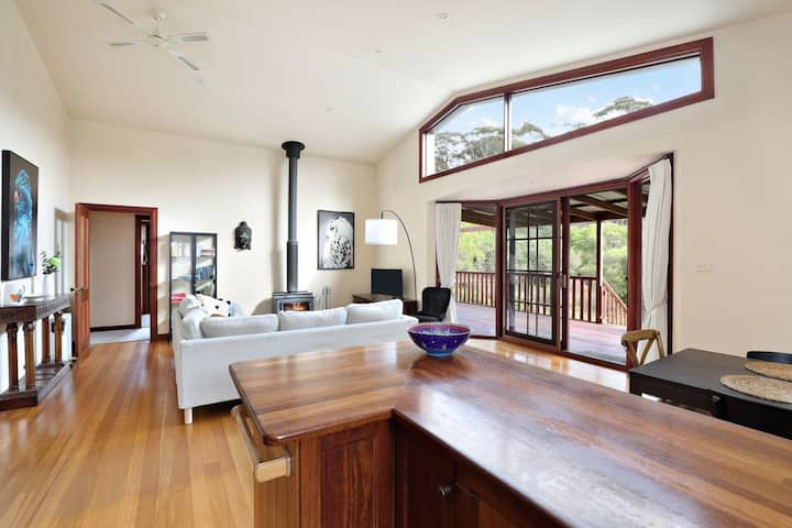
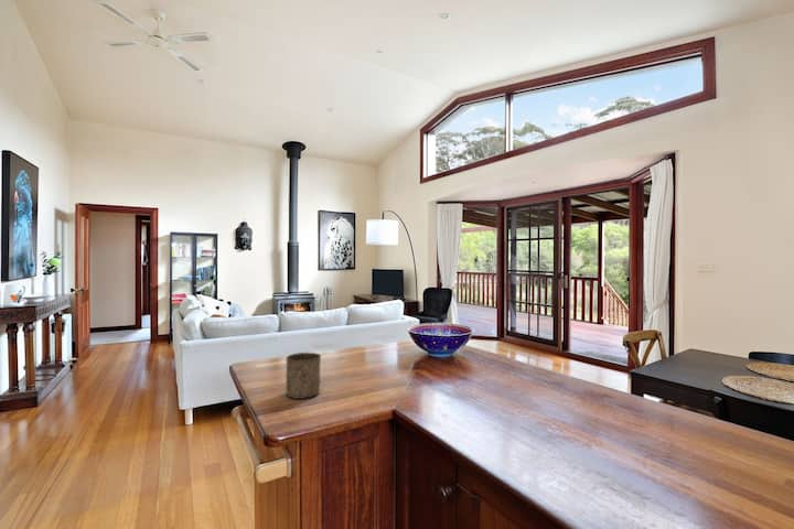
+ cup (303, 375)
